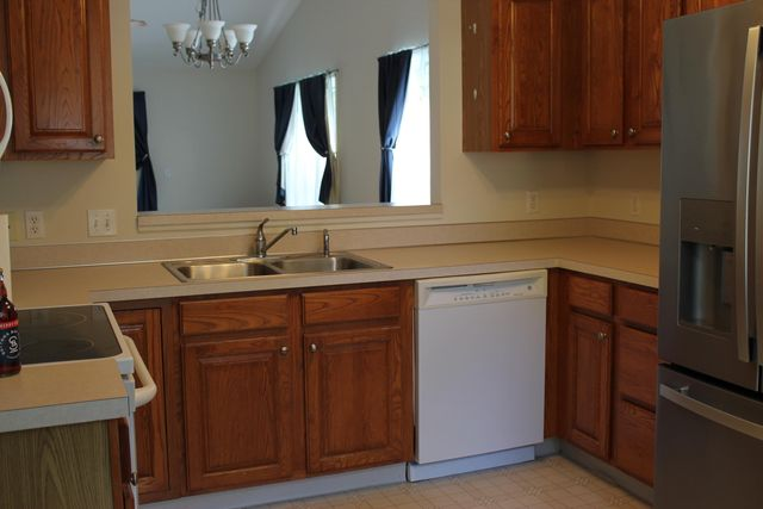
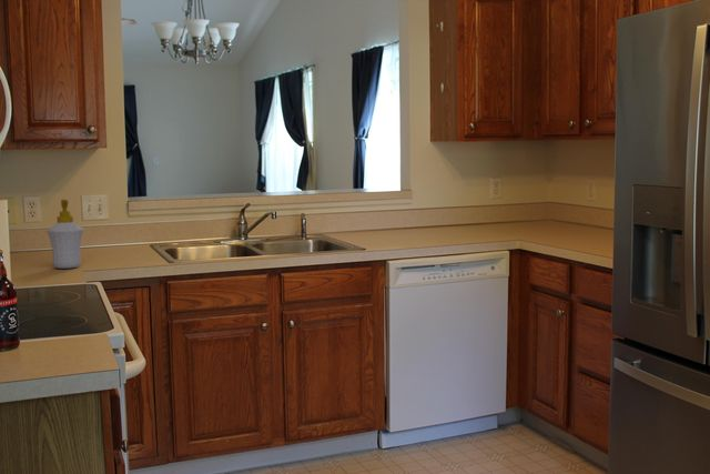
+ soap bottle (65, 233)
